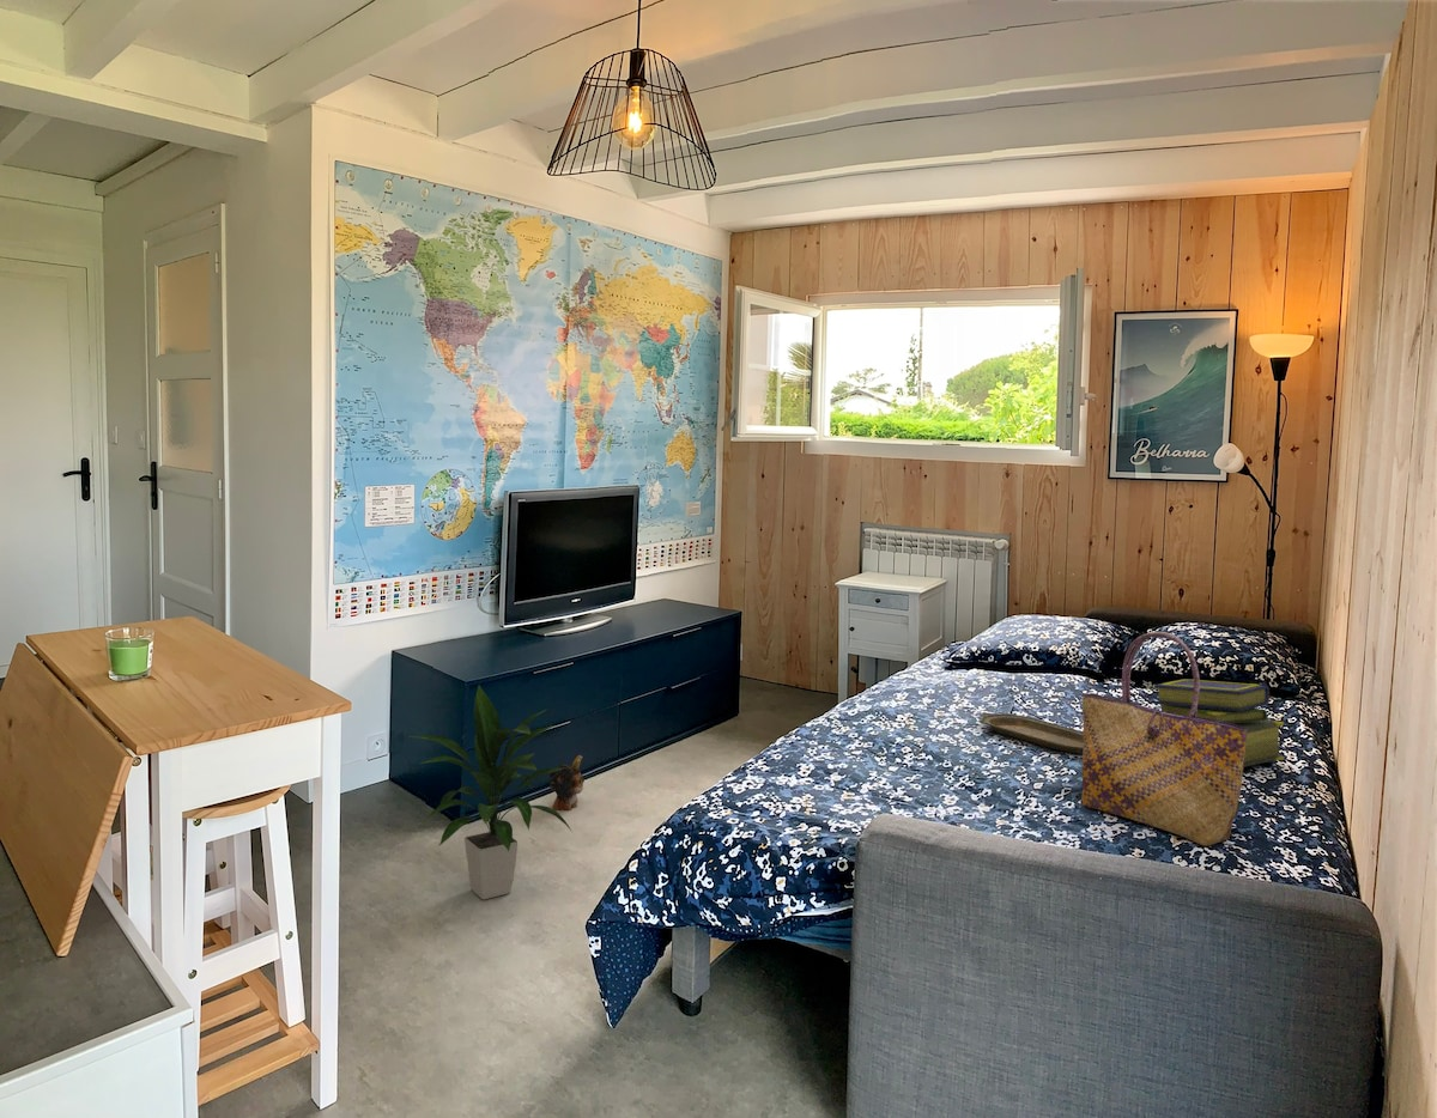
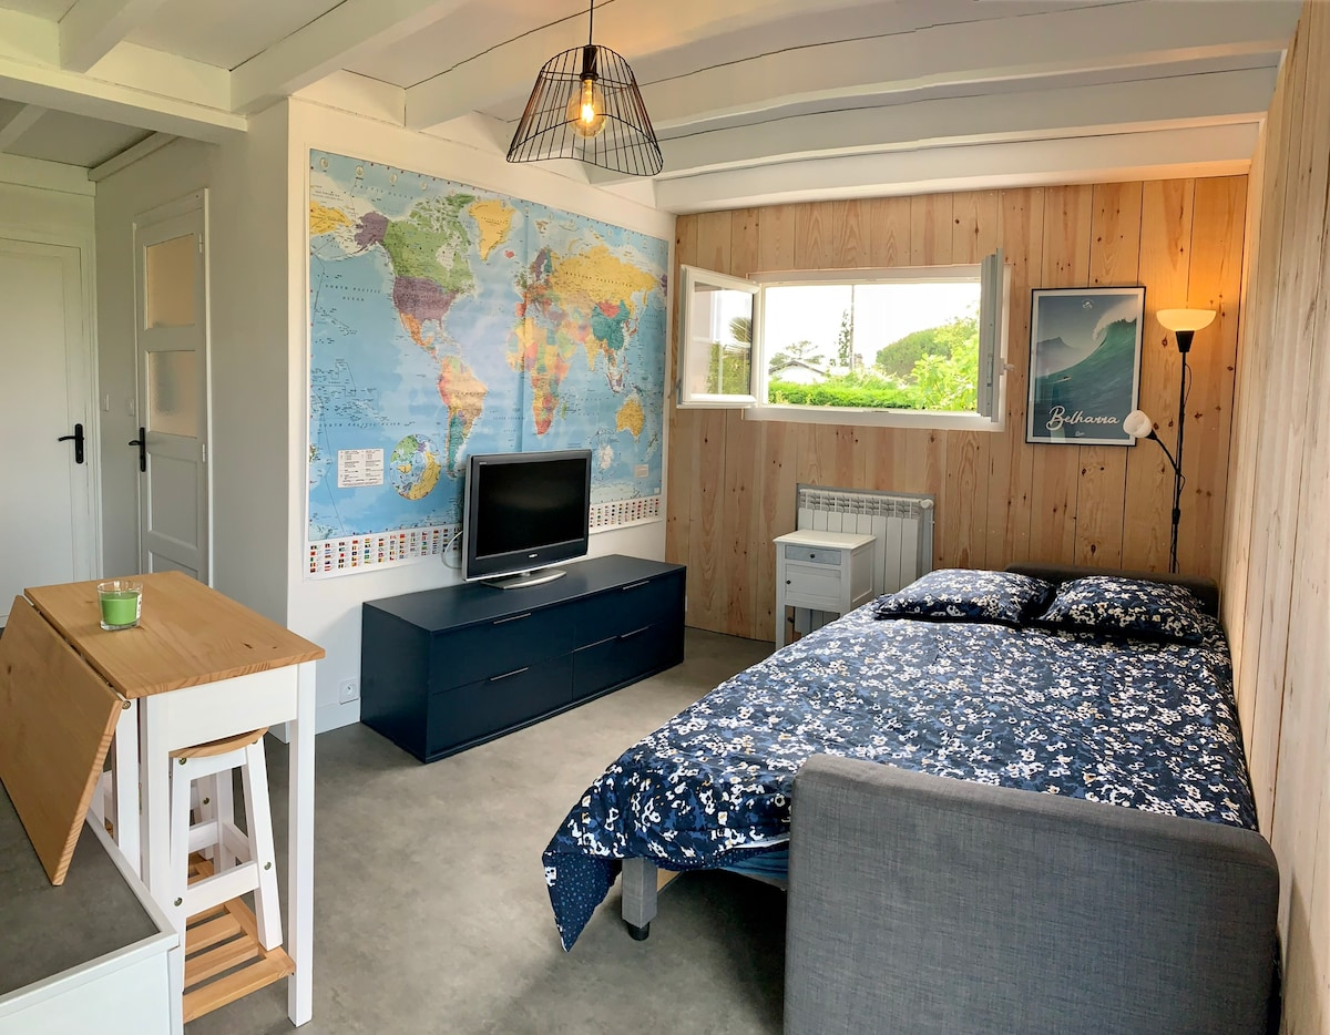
- plush toy (569, 779)
- indoor plant (498, 792)
- serving tray (1043, 734)
- tote bag (1157, 728)
- stack of books (1212, 718)
